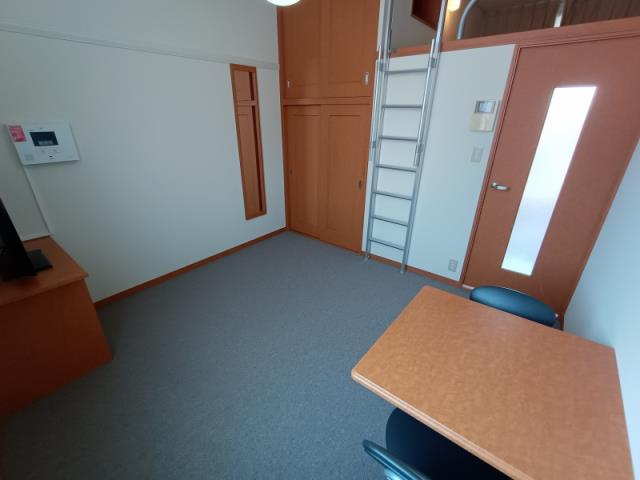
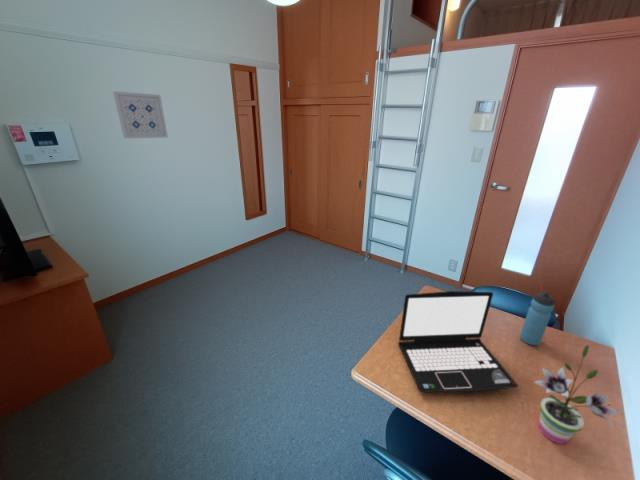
+ water bottle (537, 317)
+ potted plant (572, 401)
+ wall art (142, 116)
+ laptop (459, 339)
